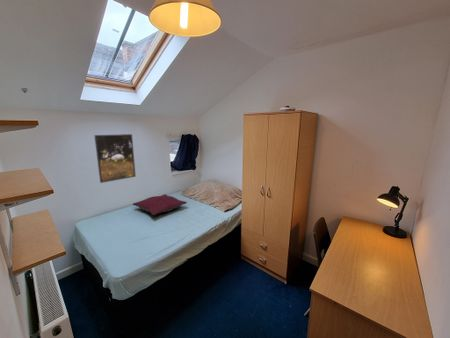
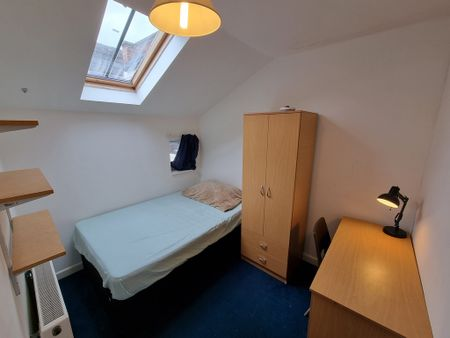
- pillow (160, 203)
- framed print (116, 157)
